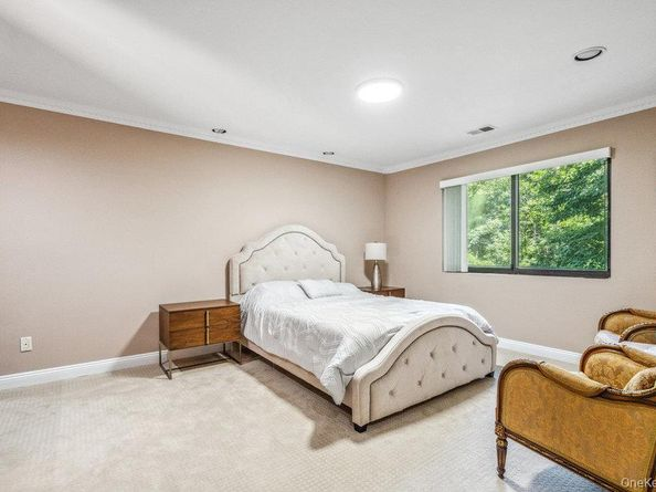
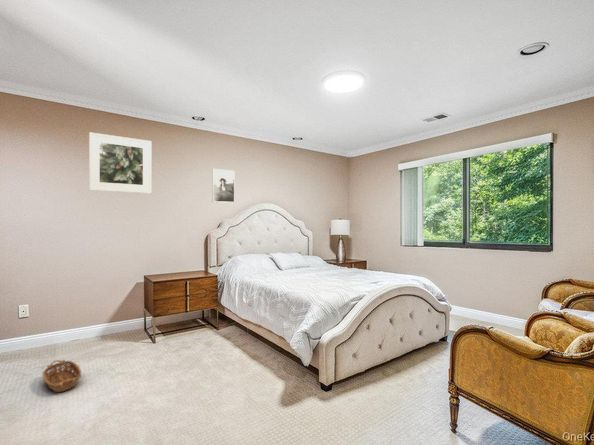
+ basket (61, 373)
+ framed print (121, 164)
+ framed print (223, 186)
